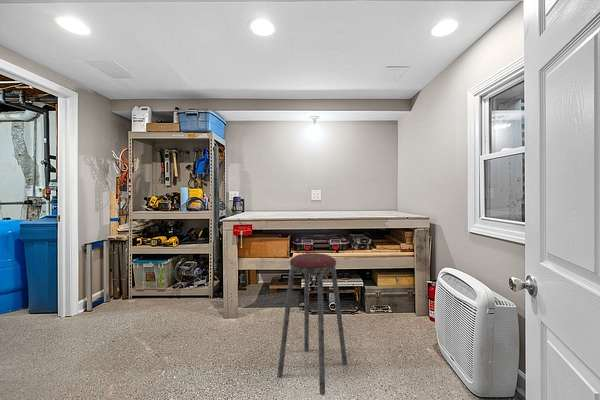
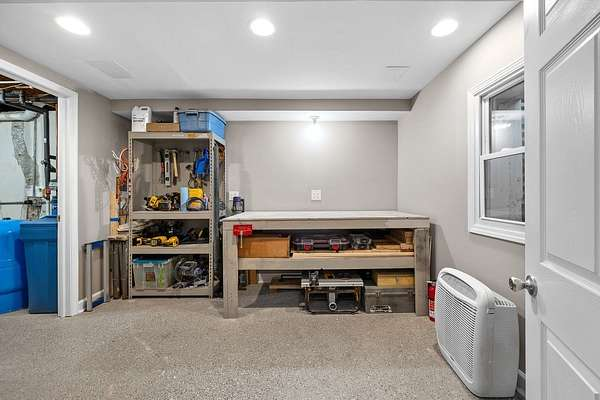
- music stool (308, 312)
